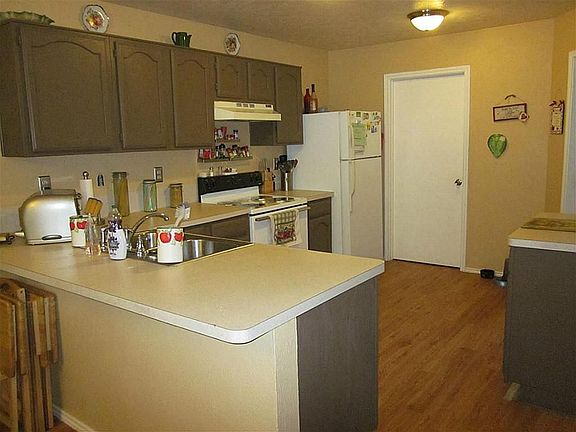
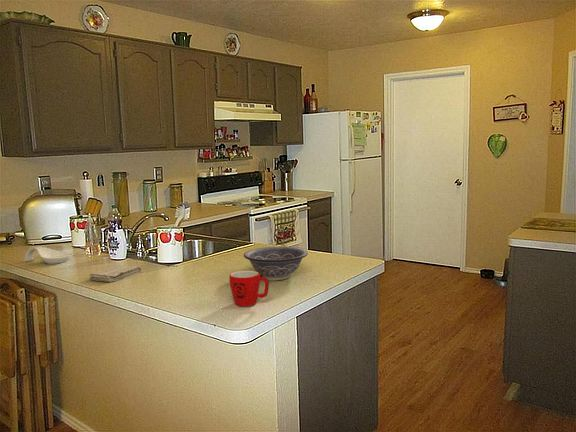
+ washcloth (115, 272)
+ mug (249, 289)
+ decorative bowl (276, 264)
+ spoon rest (45, 255)
